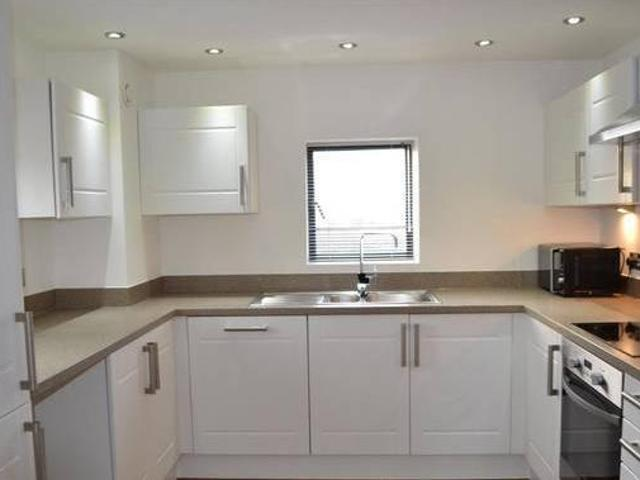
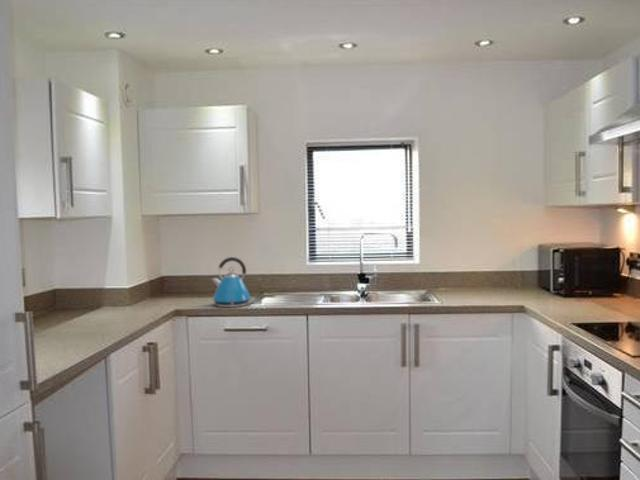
+ kettle (232, 280)
